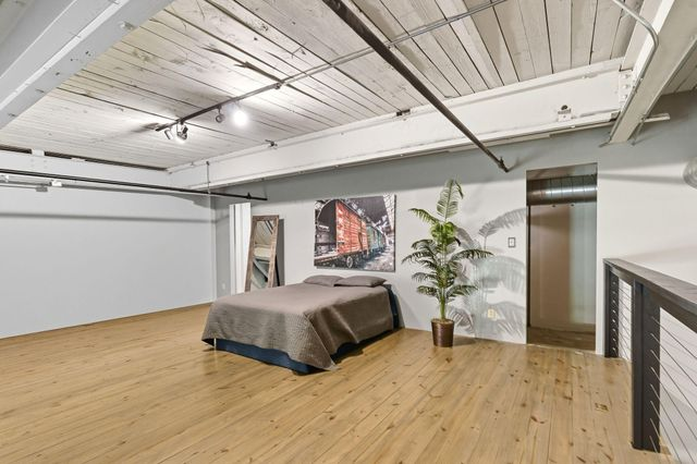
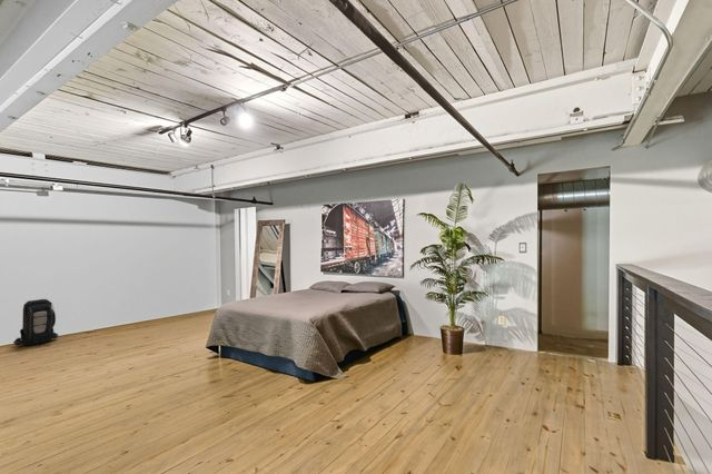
+ backpack (38, 322)
